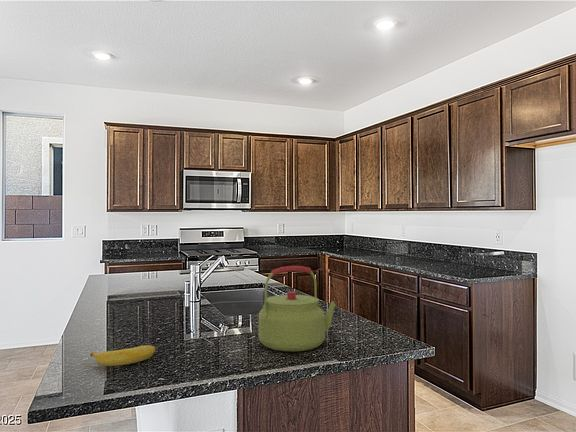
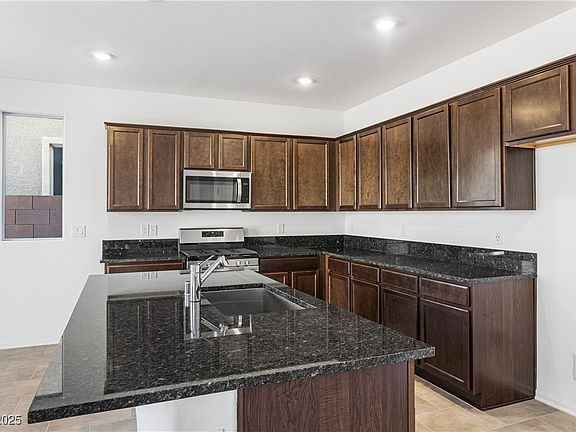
- kettle (300, 303)
- banana (125, 353)
